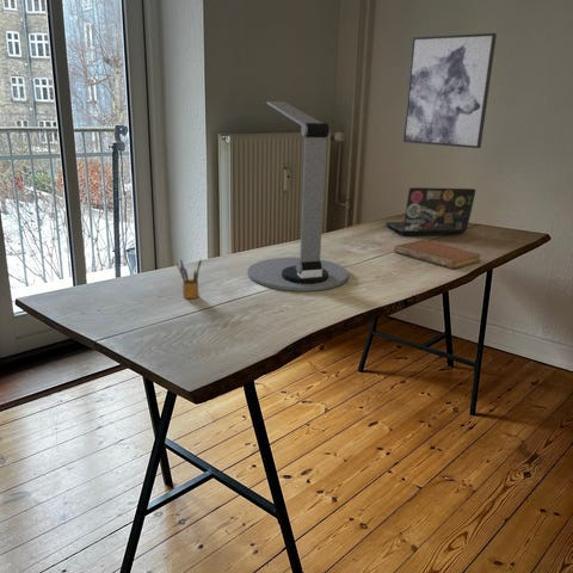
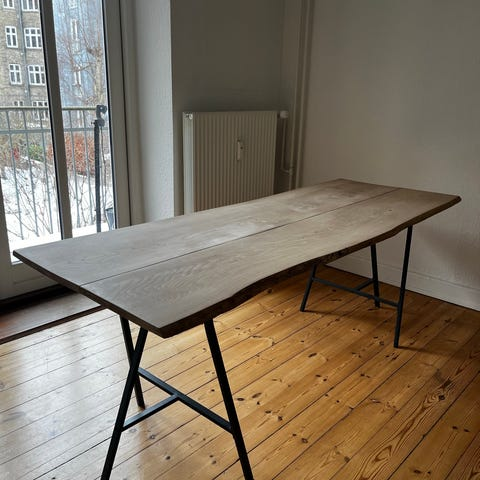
- notebook (437, 253)
- laptop (427, 208)
- wall art (445, 92)
- pencil box (191, 279)
- desk lamp (302, 192)
